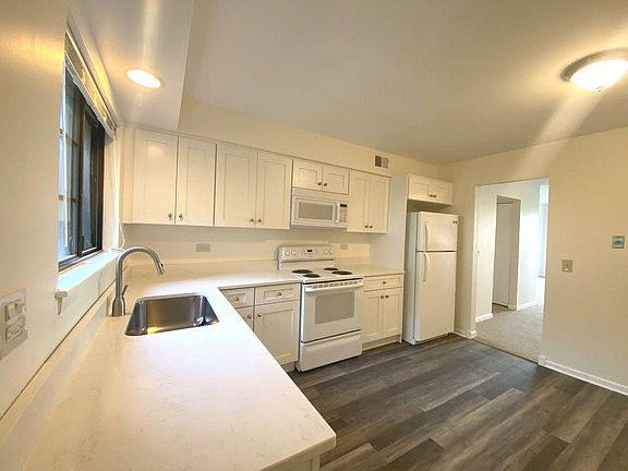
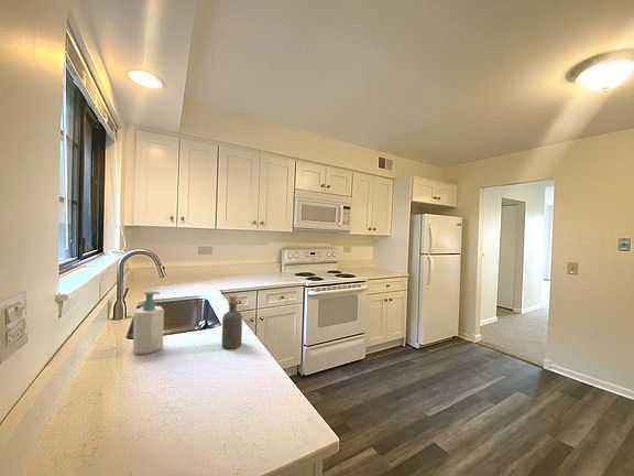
+ soap bottle (149, 320)
+ bottle (232, 320)
